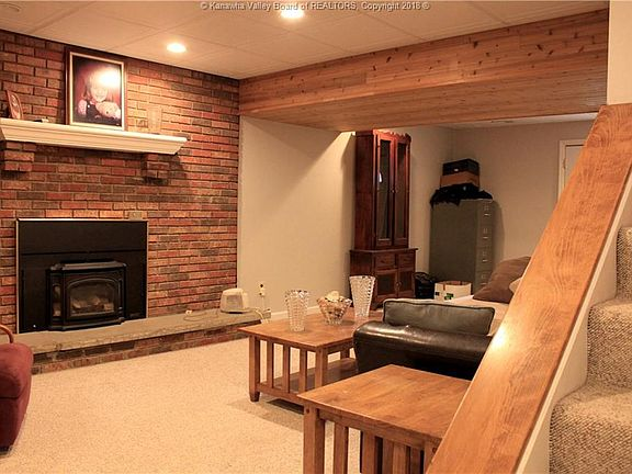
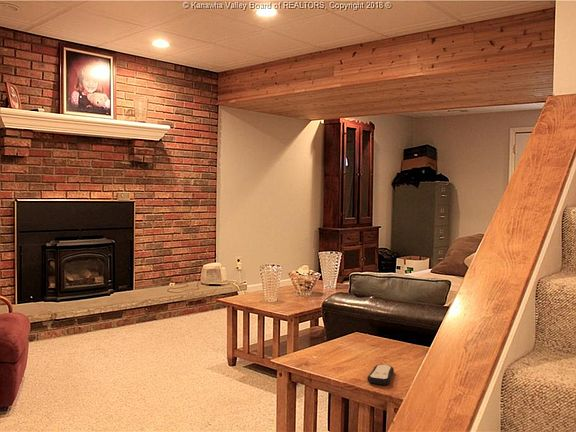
+ remote control (381, 373)
